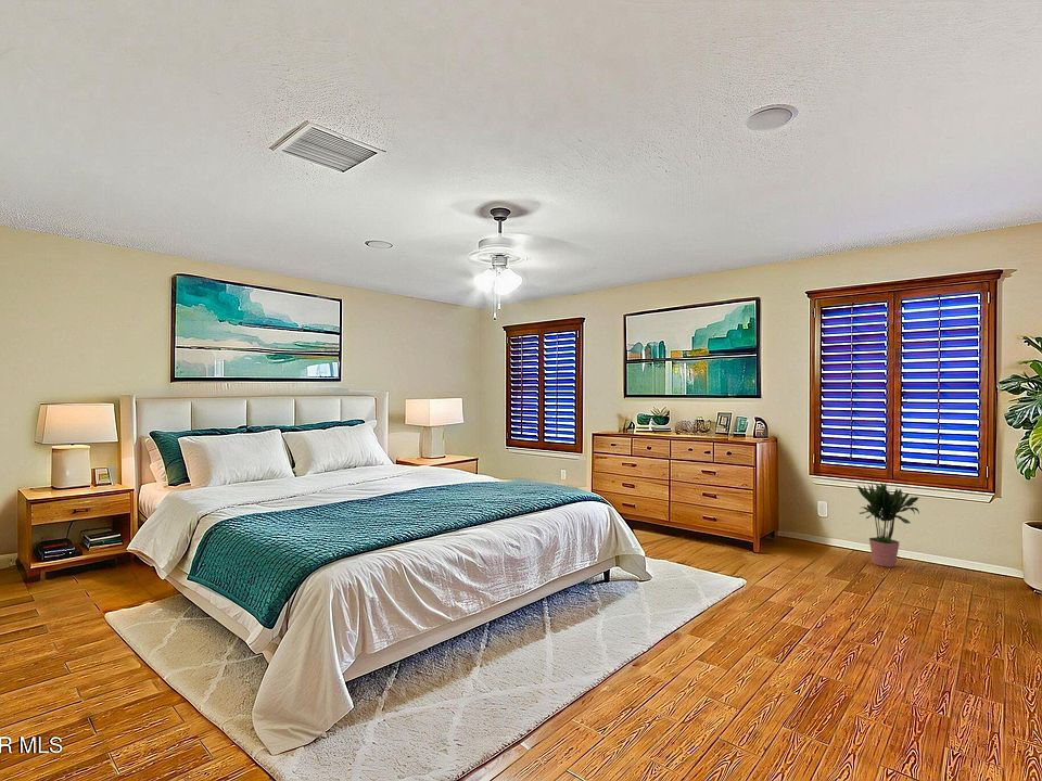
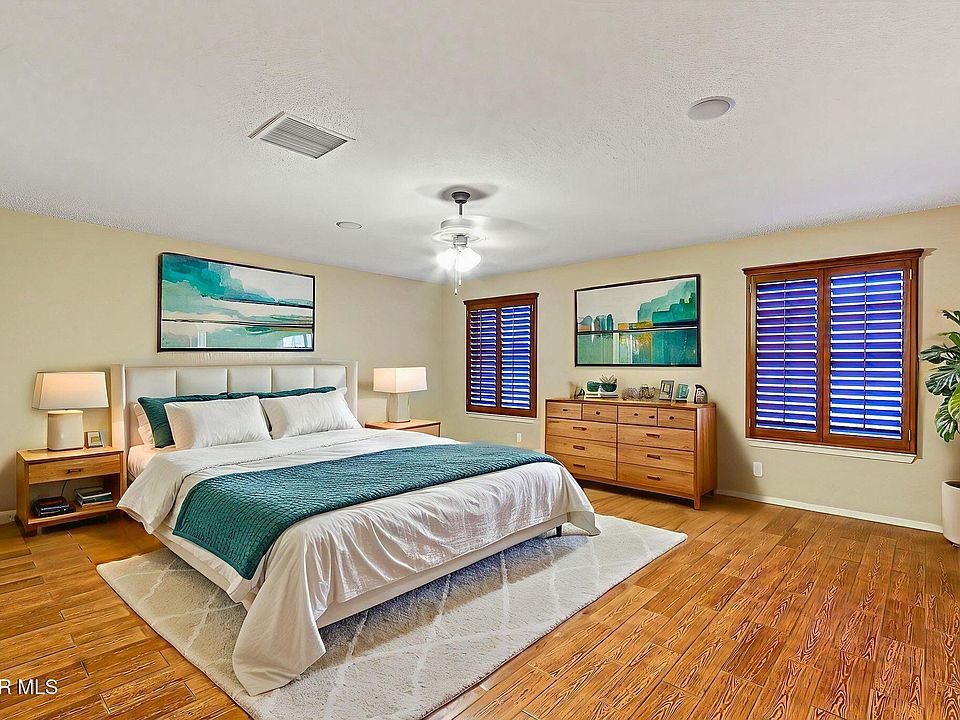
- potted plant (890, 523)
